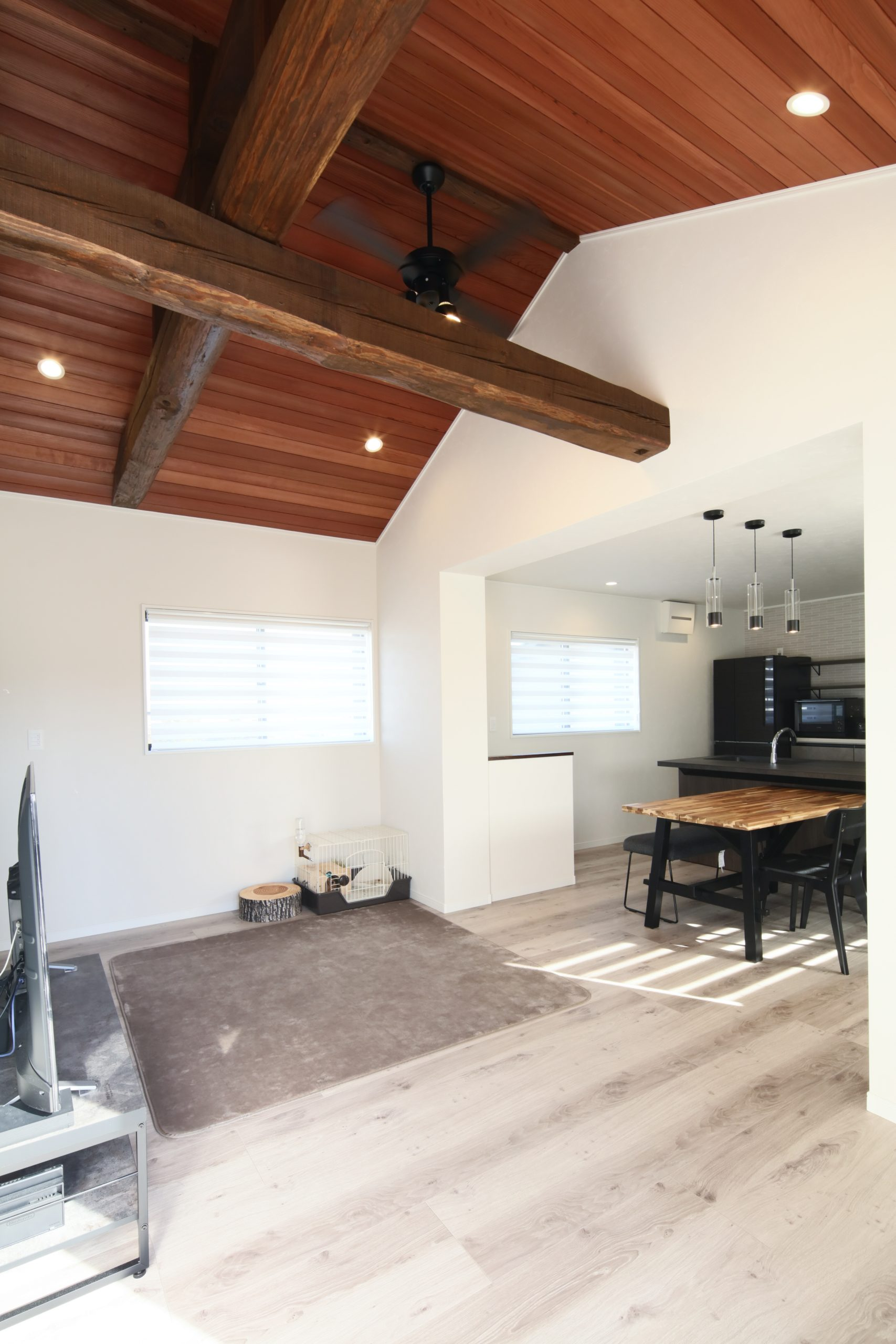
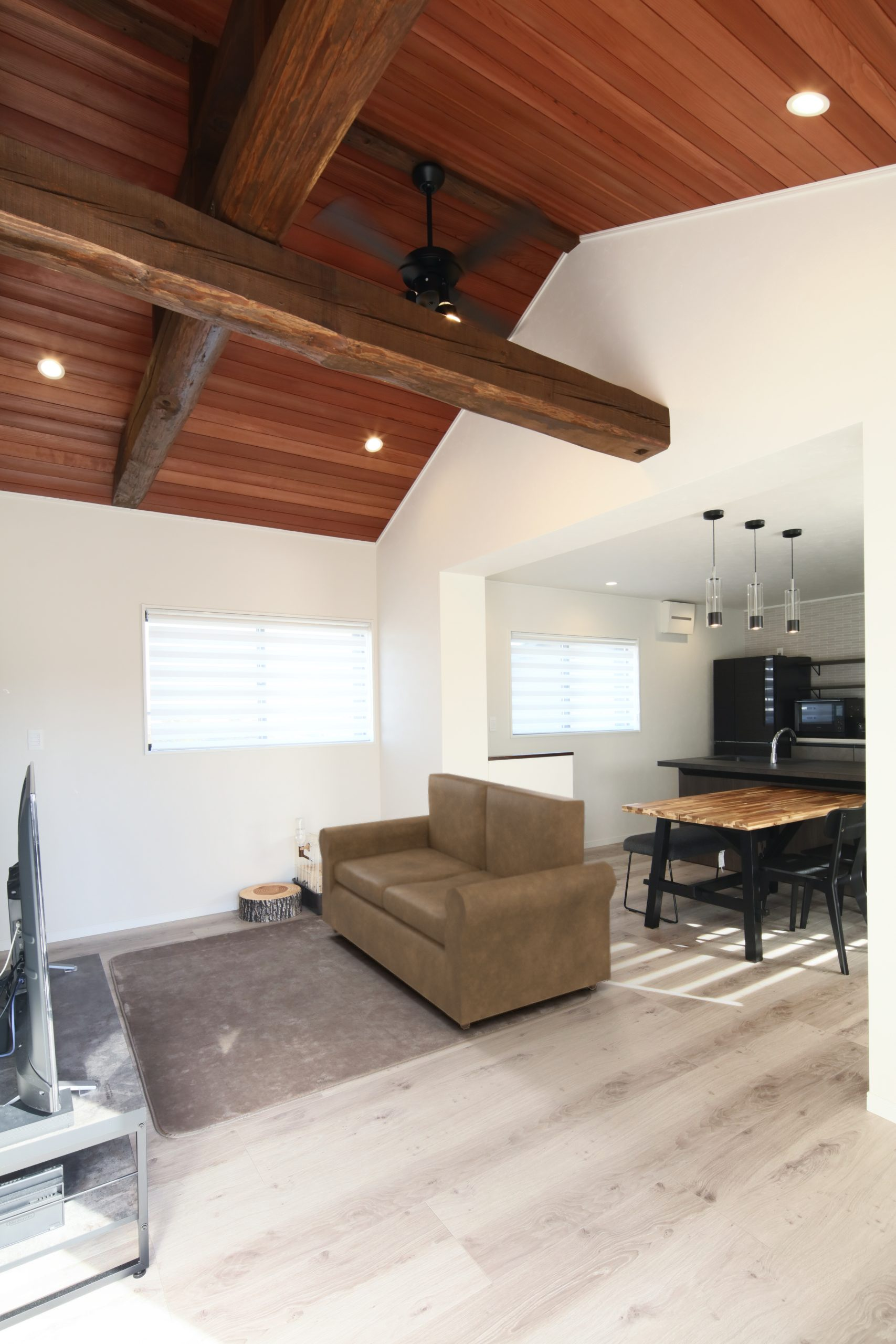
+ sofa (448, 874)
